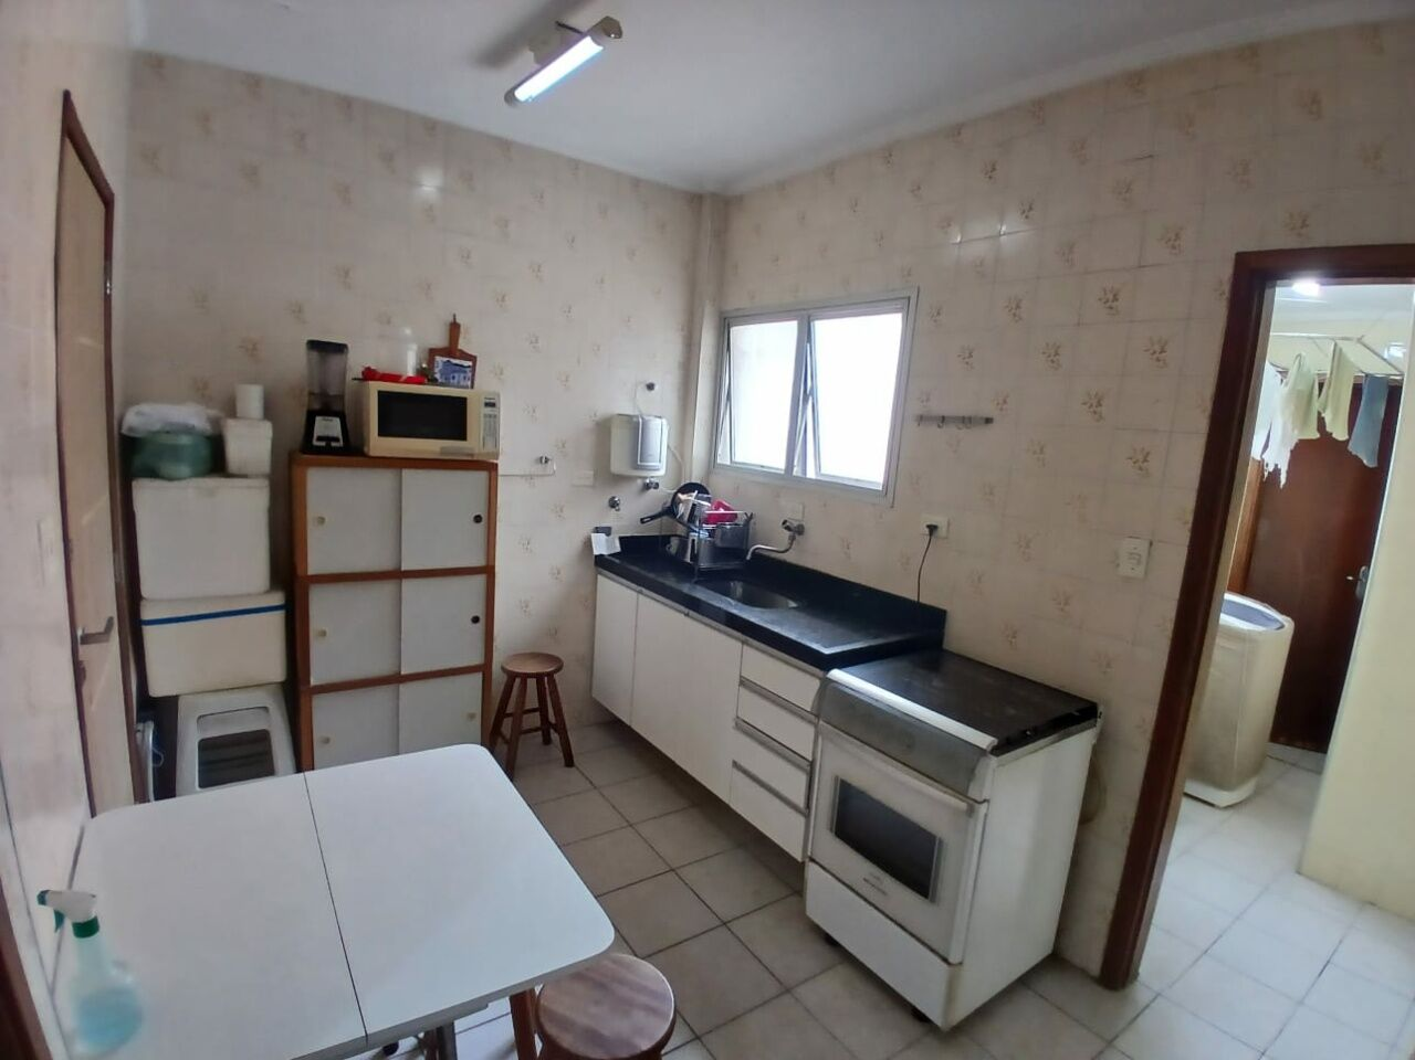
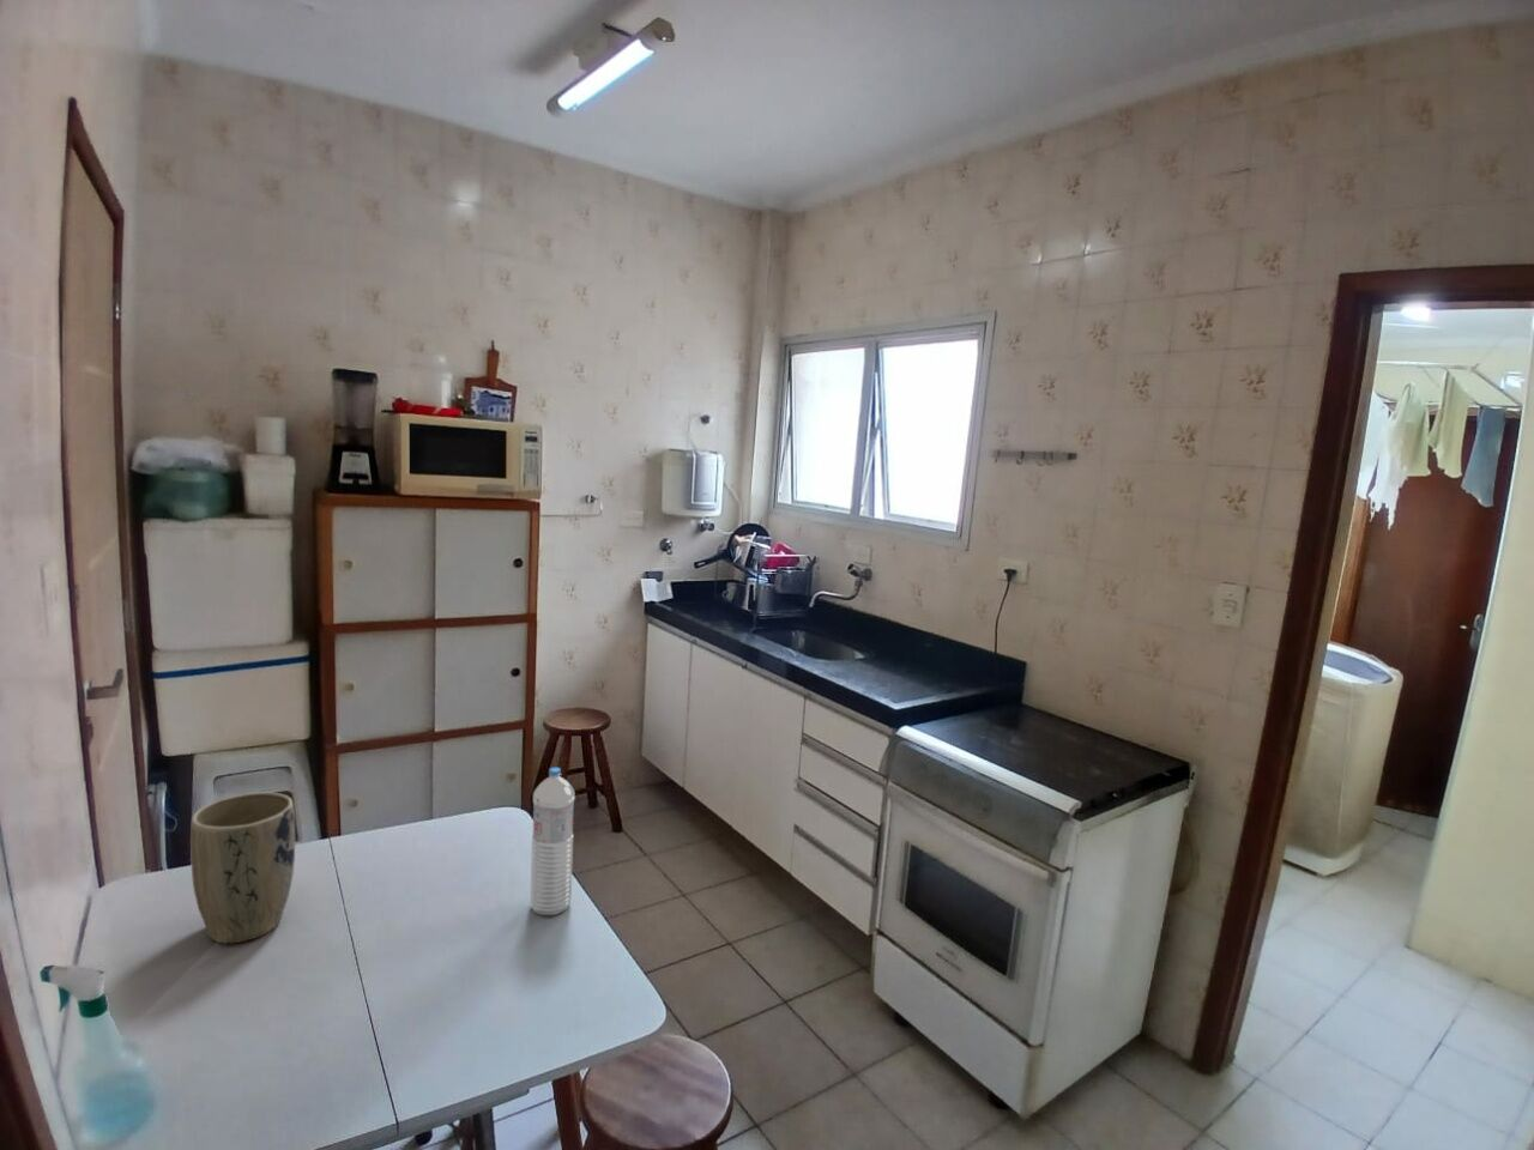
+ water bottle (552, 837)
+ plant pot (244, 867)
